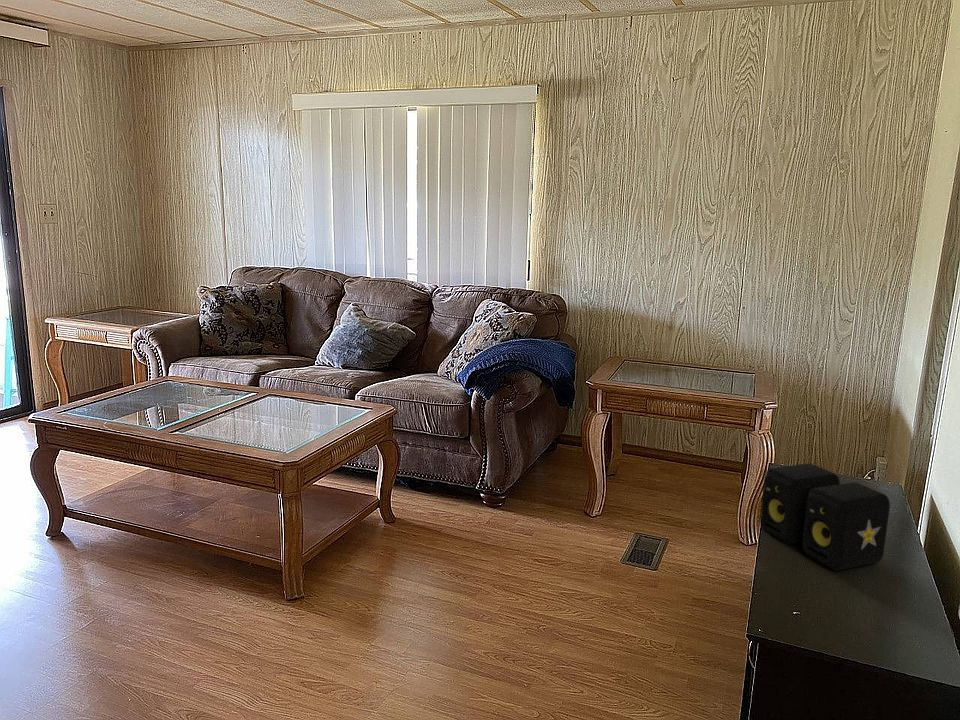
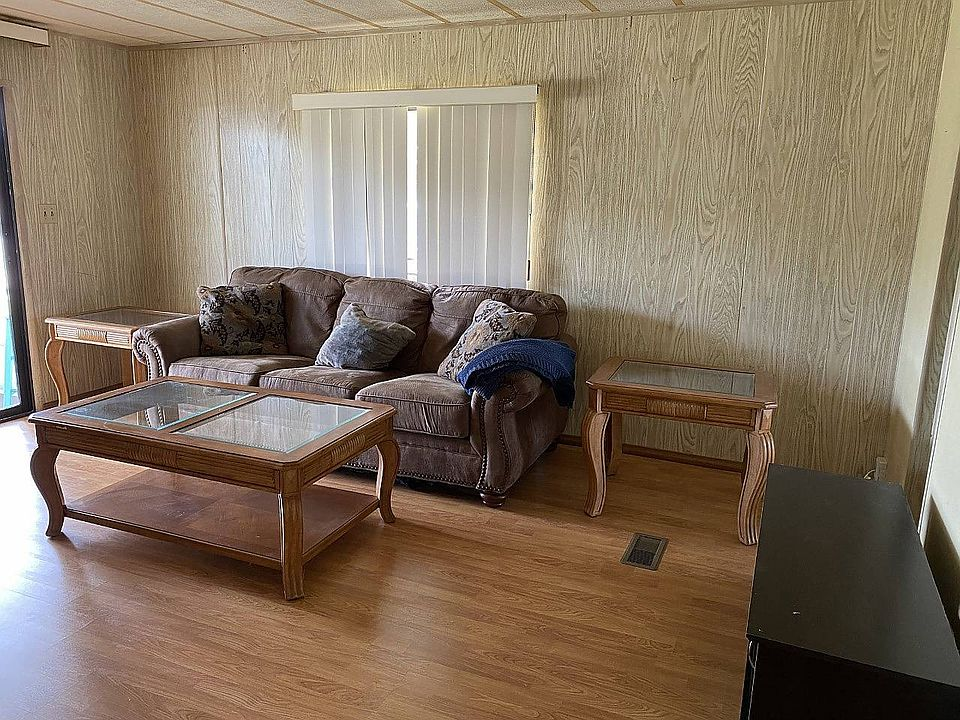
- speaker (821, 513)
